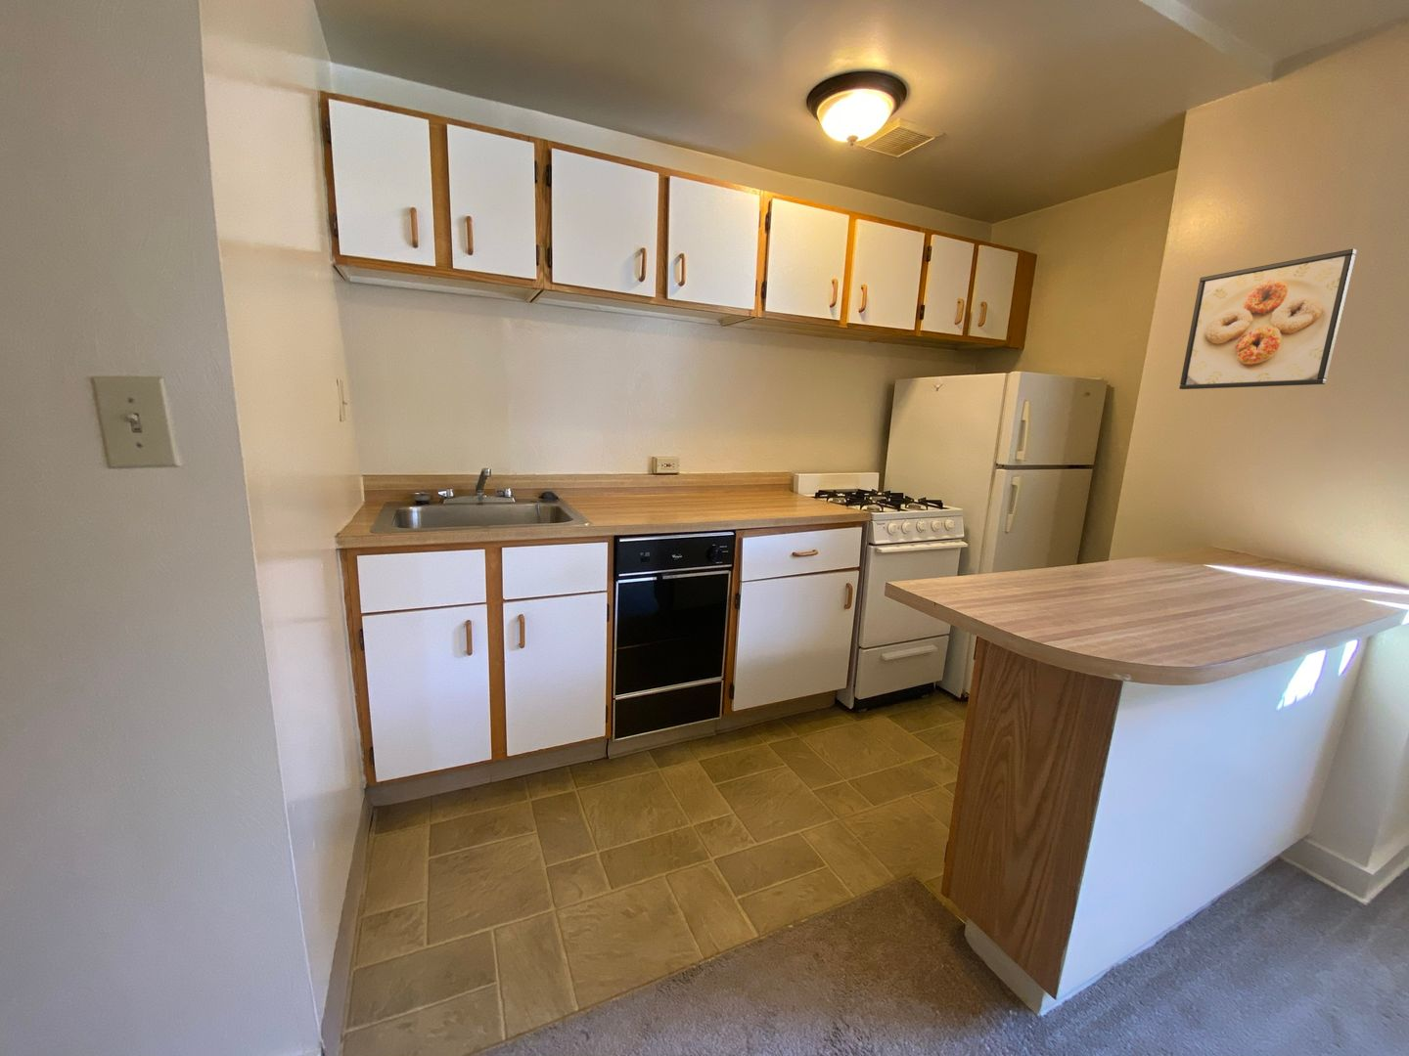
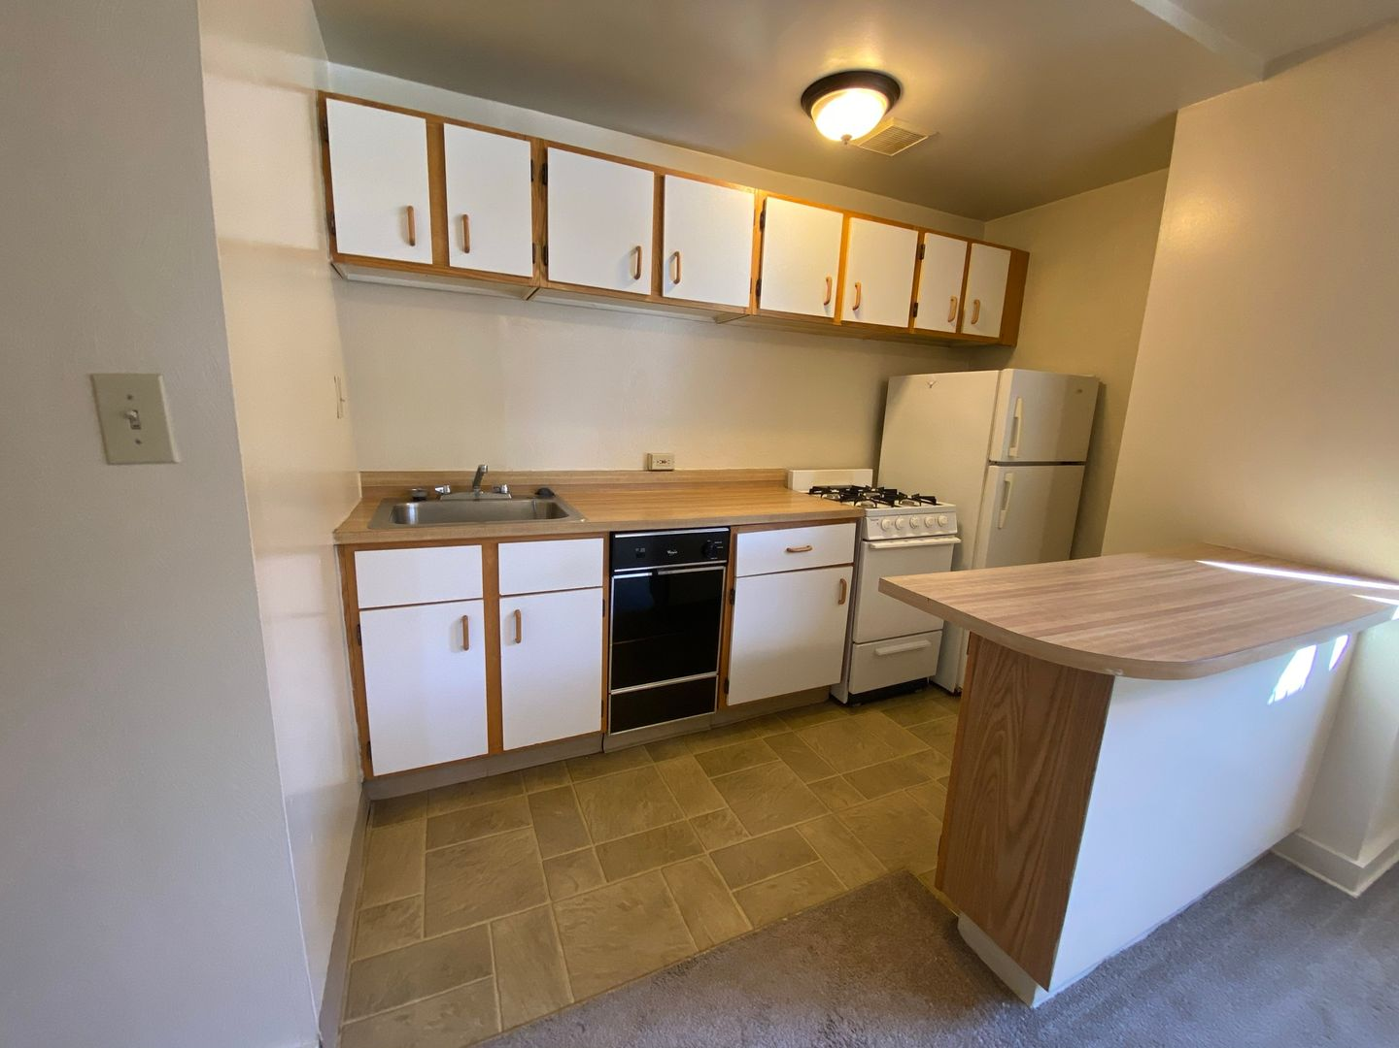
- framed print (1257, 326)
